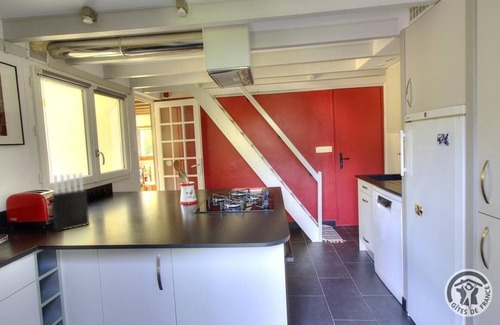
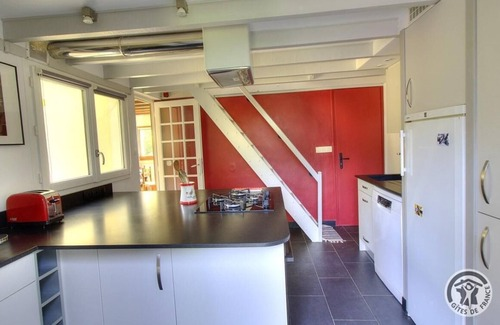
- knife block (69, 200)
